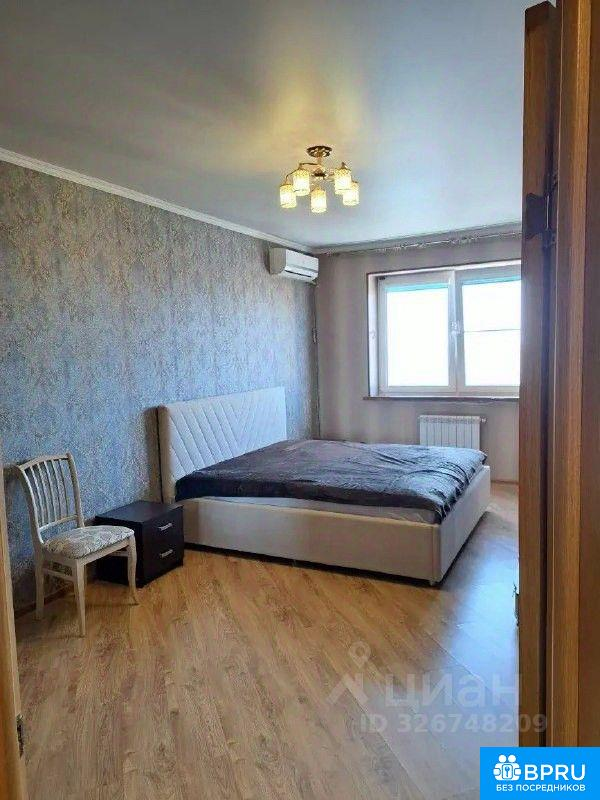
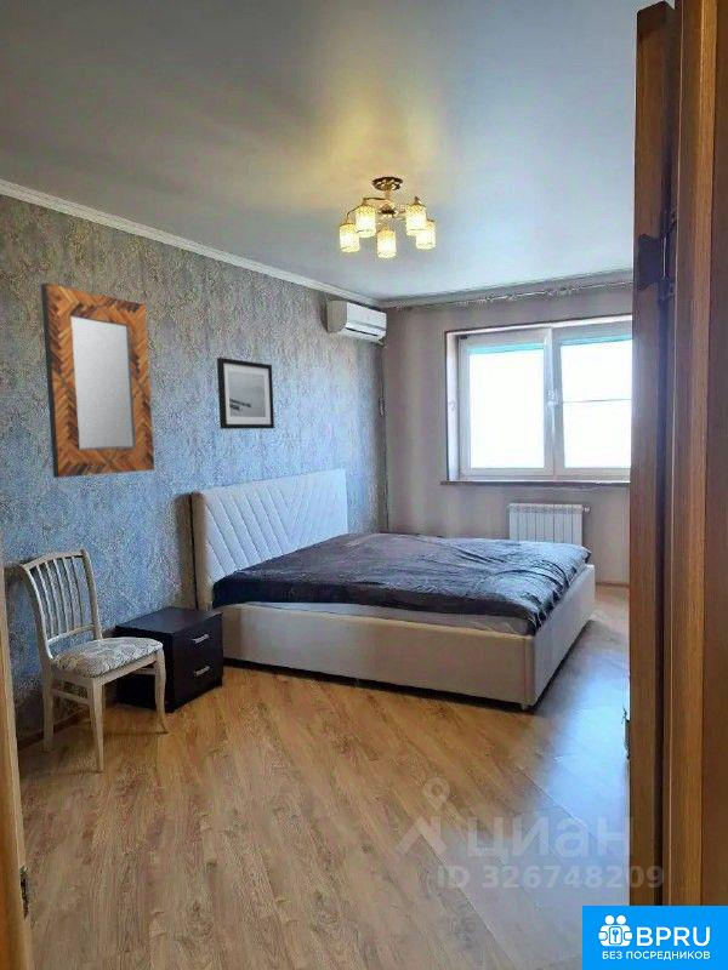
+ wall art (246, 395)
+ home mirror (102, 384)
